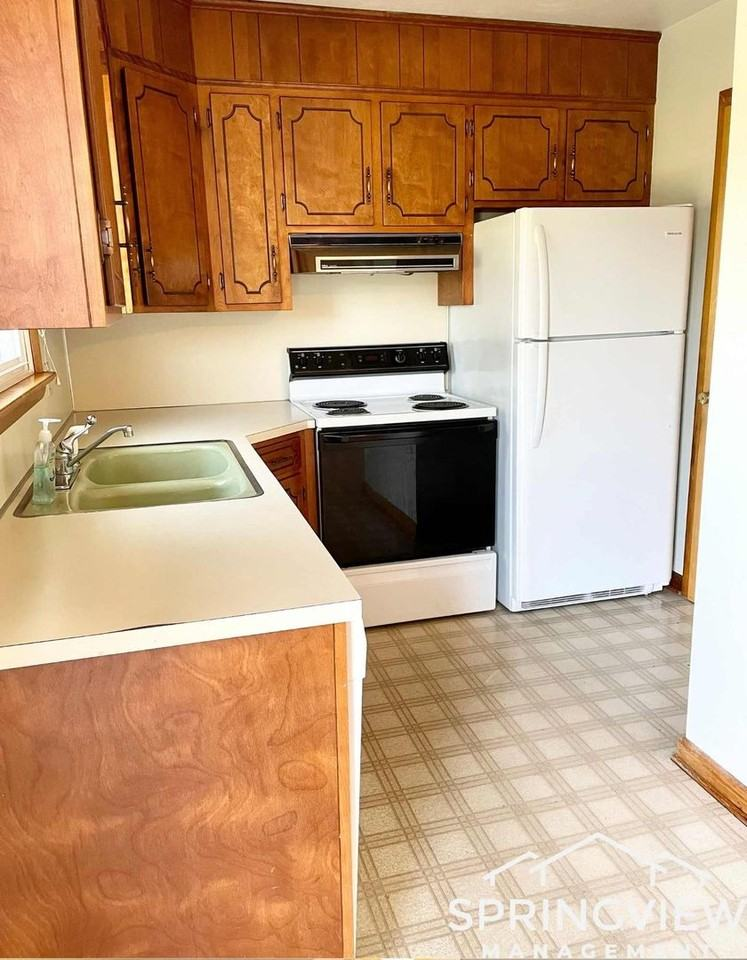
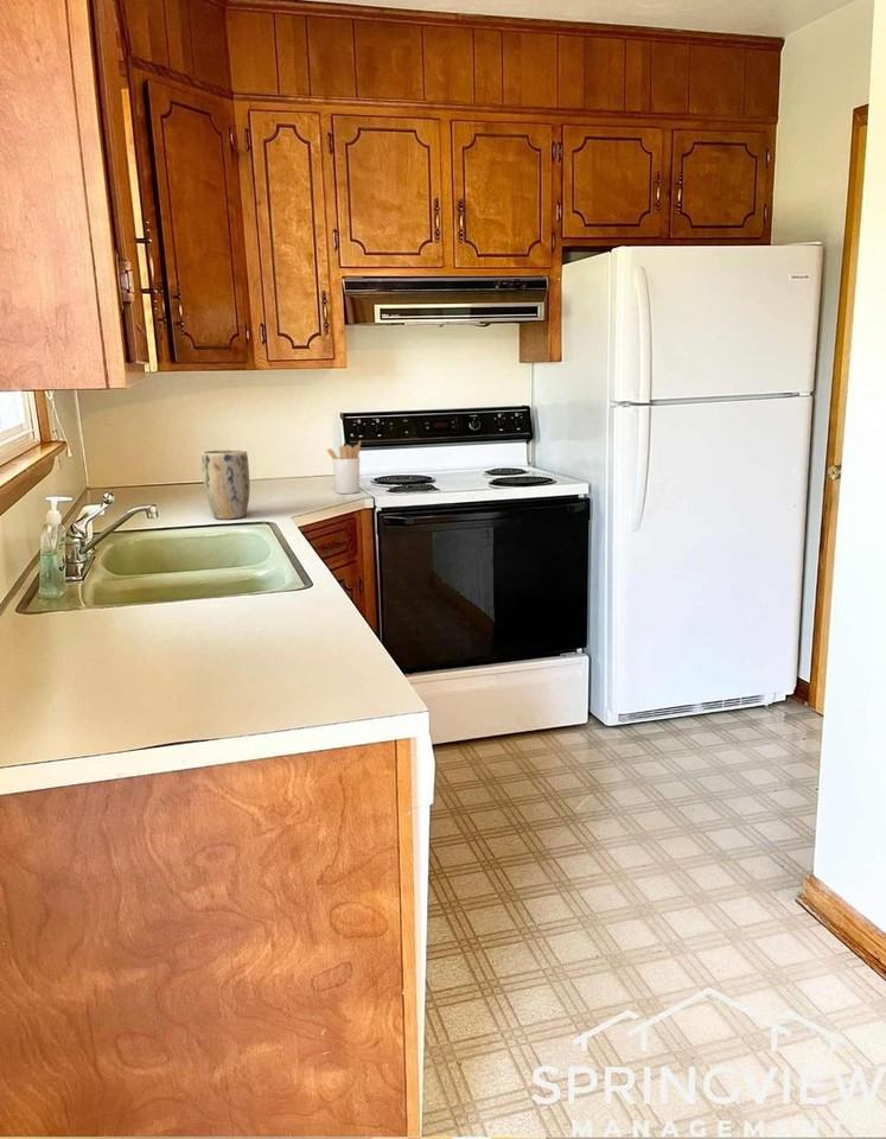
+ plant pot (227, 484)
+ utensil holder (348, 466)
